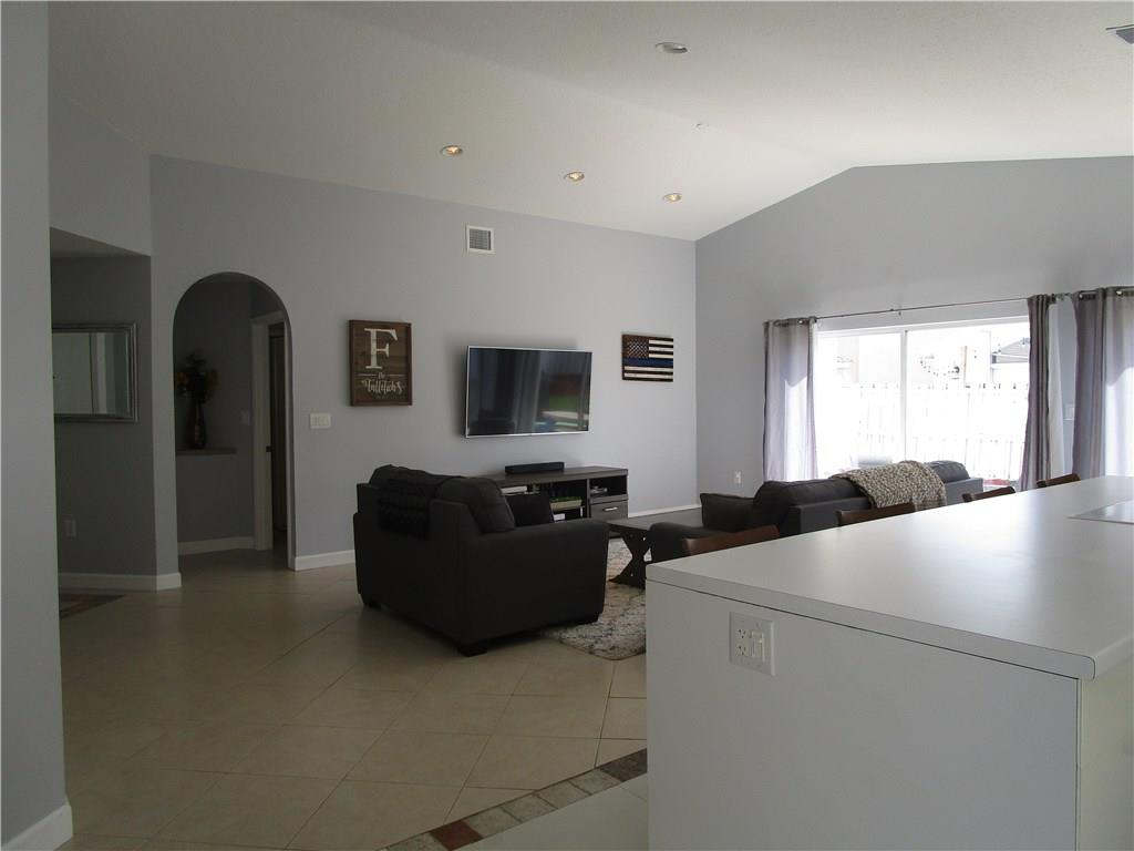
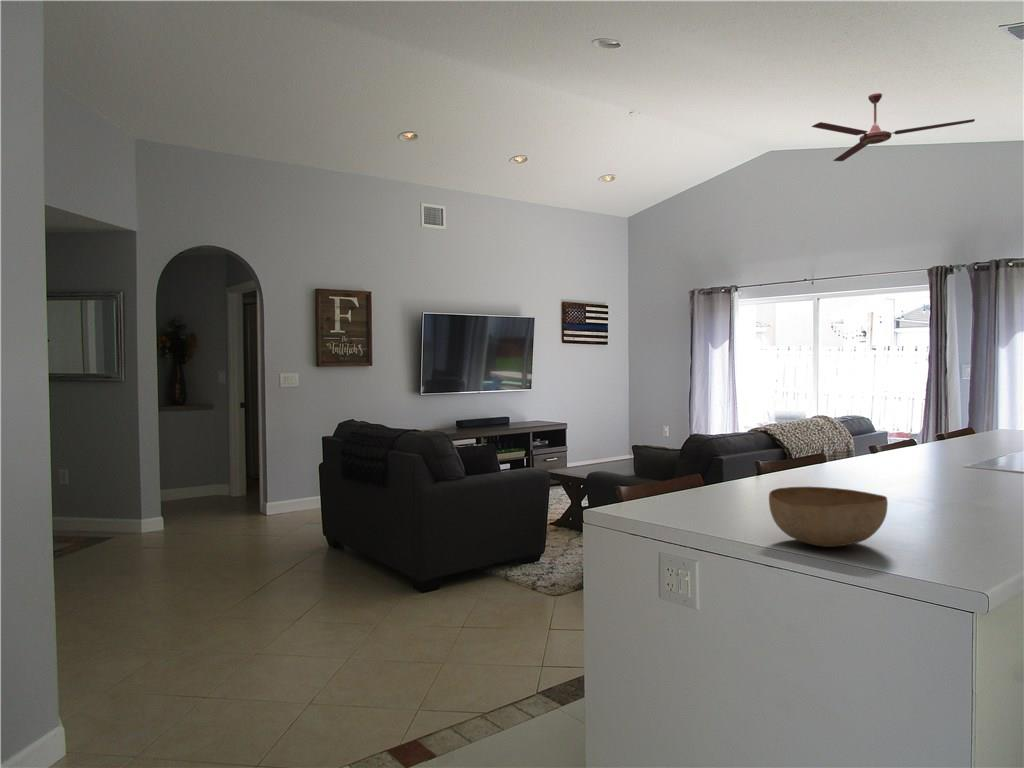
+ ceiling fan (897, 130)
+ bowl (827, 518)
